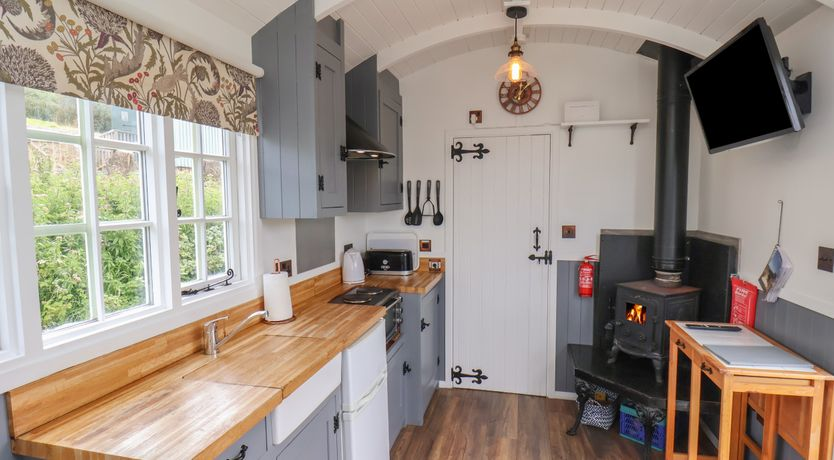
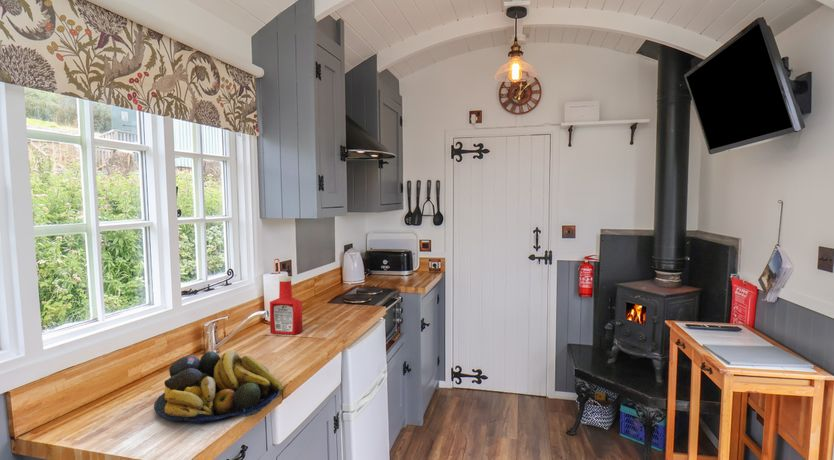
+ soap bottle (285, 304)
+ fruit bowl (220, 375)
